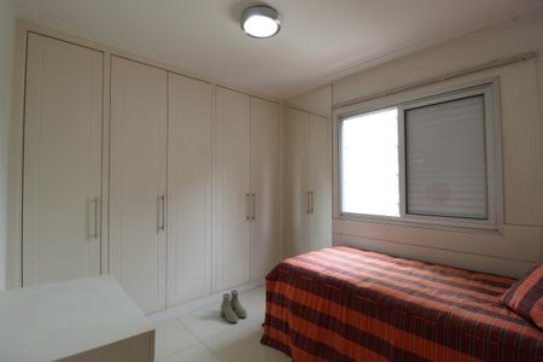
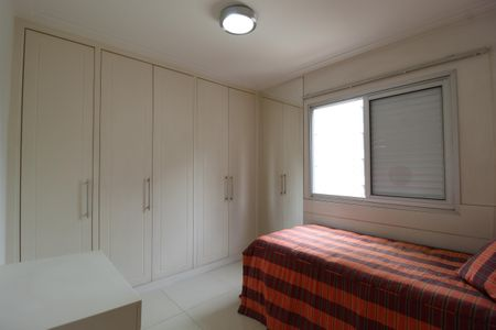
- boots (233, 304)
